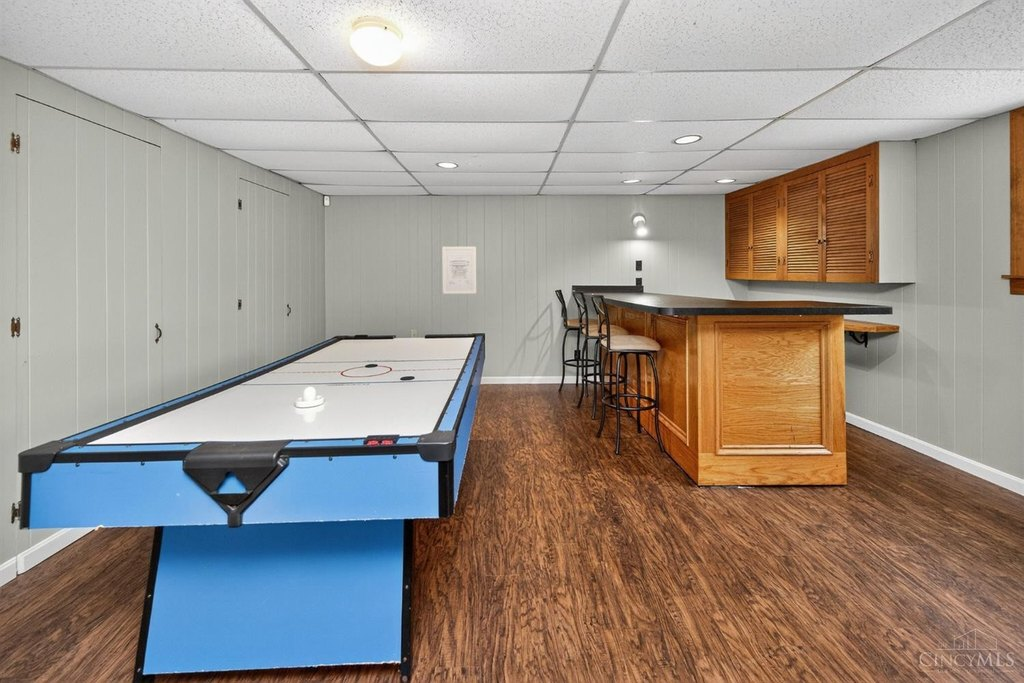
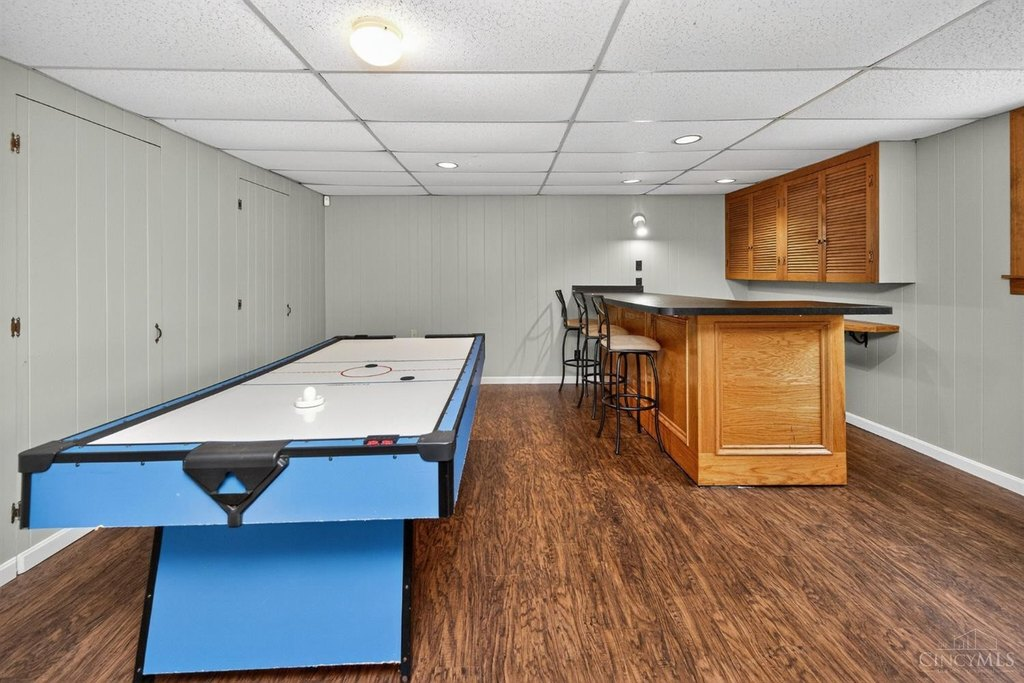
- wall art (459, 270)
